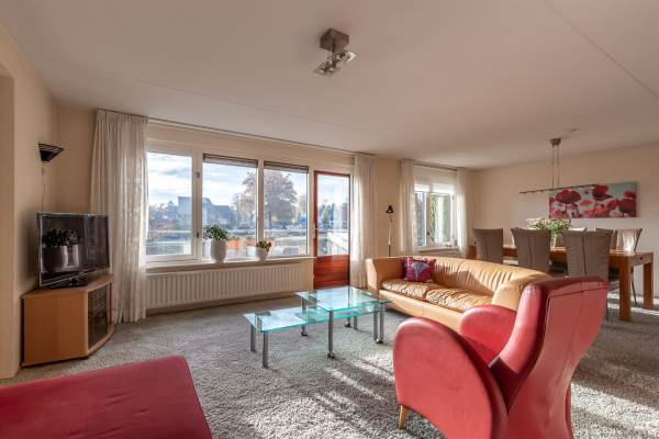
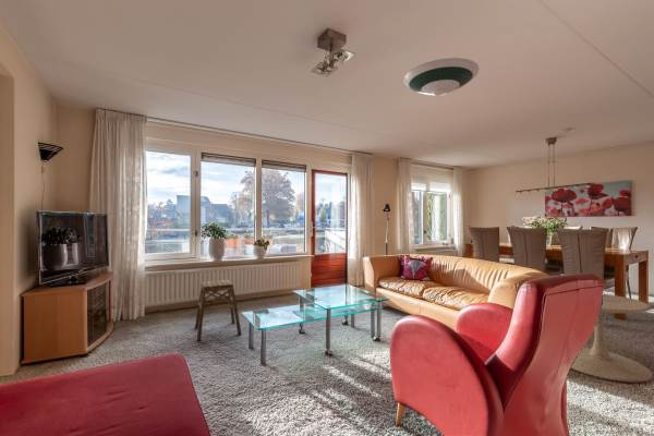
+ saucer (439, 84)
+ stool (217, 306)
+ side table (598, 331)
